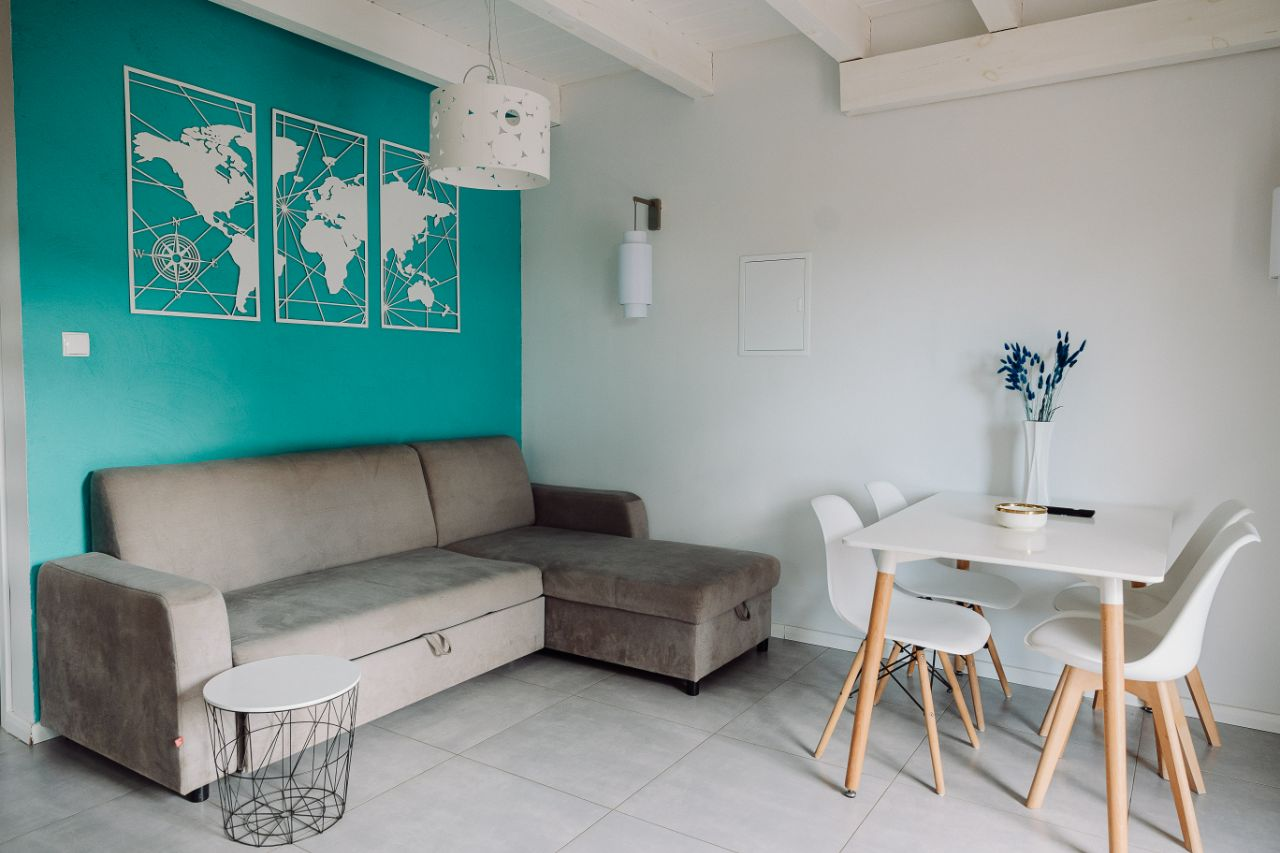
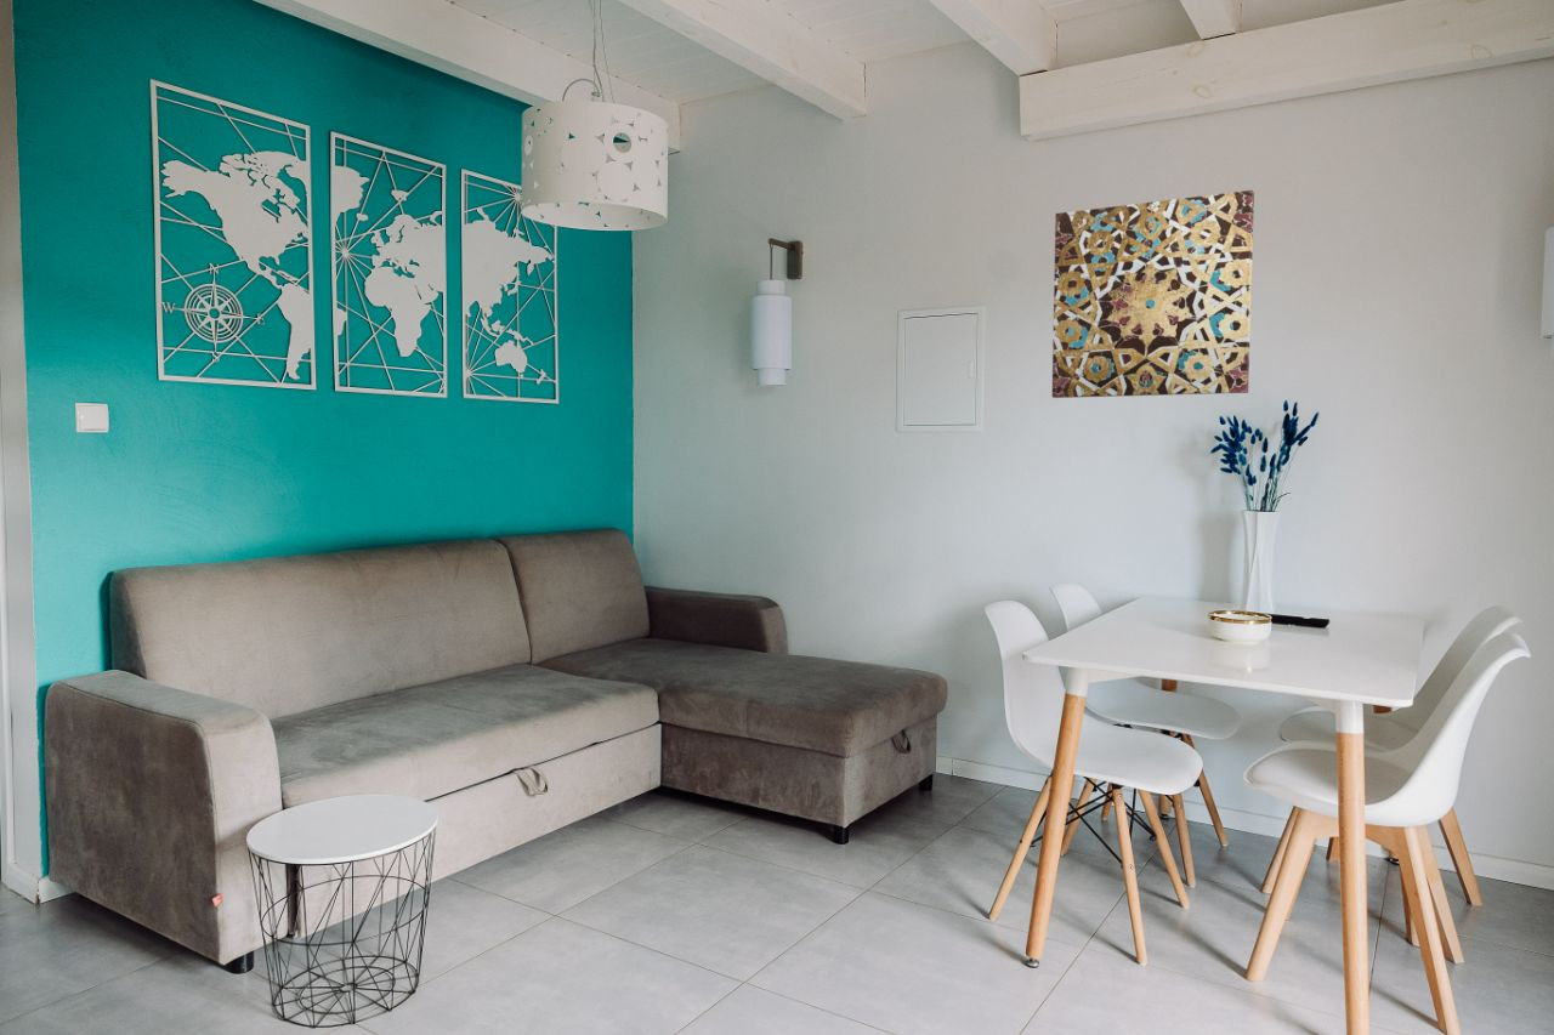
+ wall art (1147, 300)
